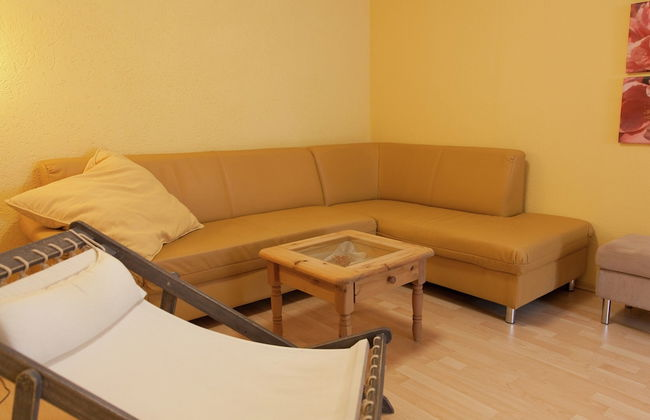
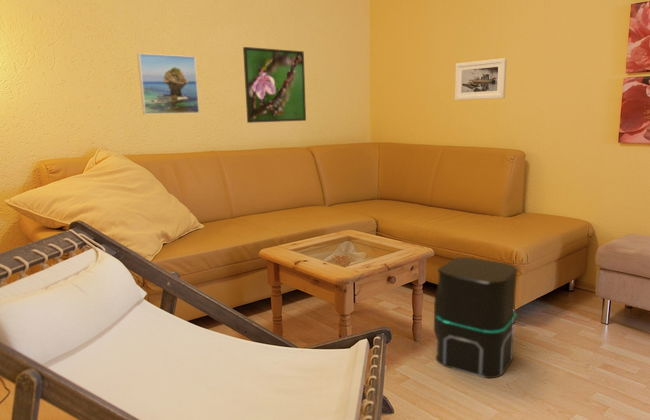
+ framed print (479, 80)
+ speaker (475, 313)
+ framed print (276, 86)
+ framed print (169, 84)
